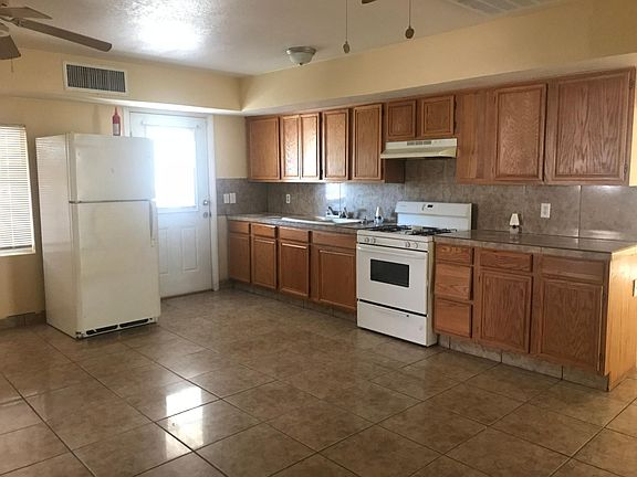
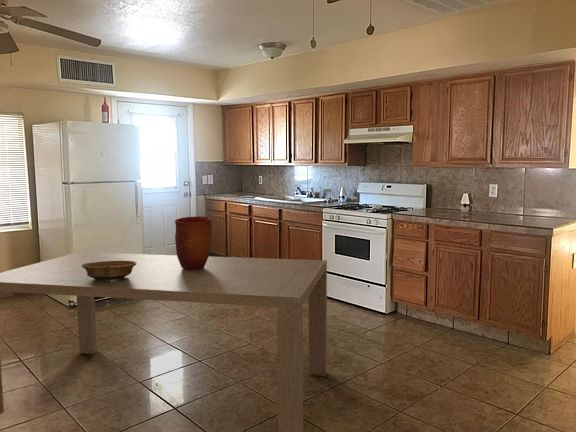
+ decorative bowl (110, 269)
+ vase (193, 243)
+ dining table (166, 300)
